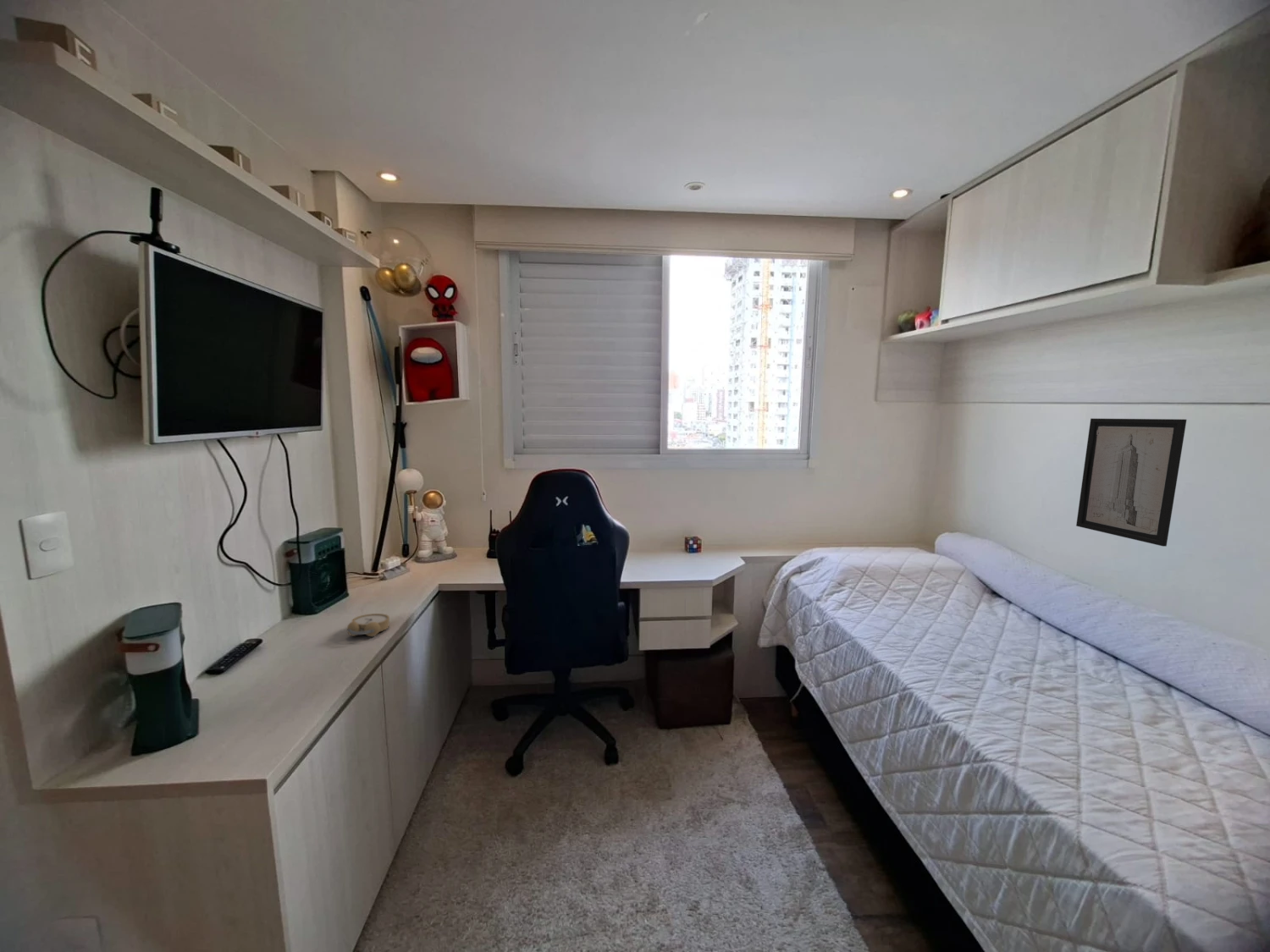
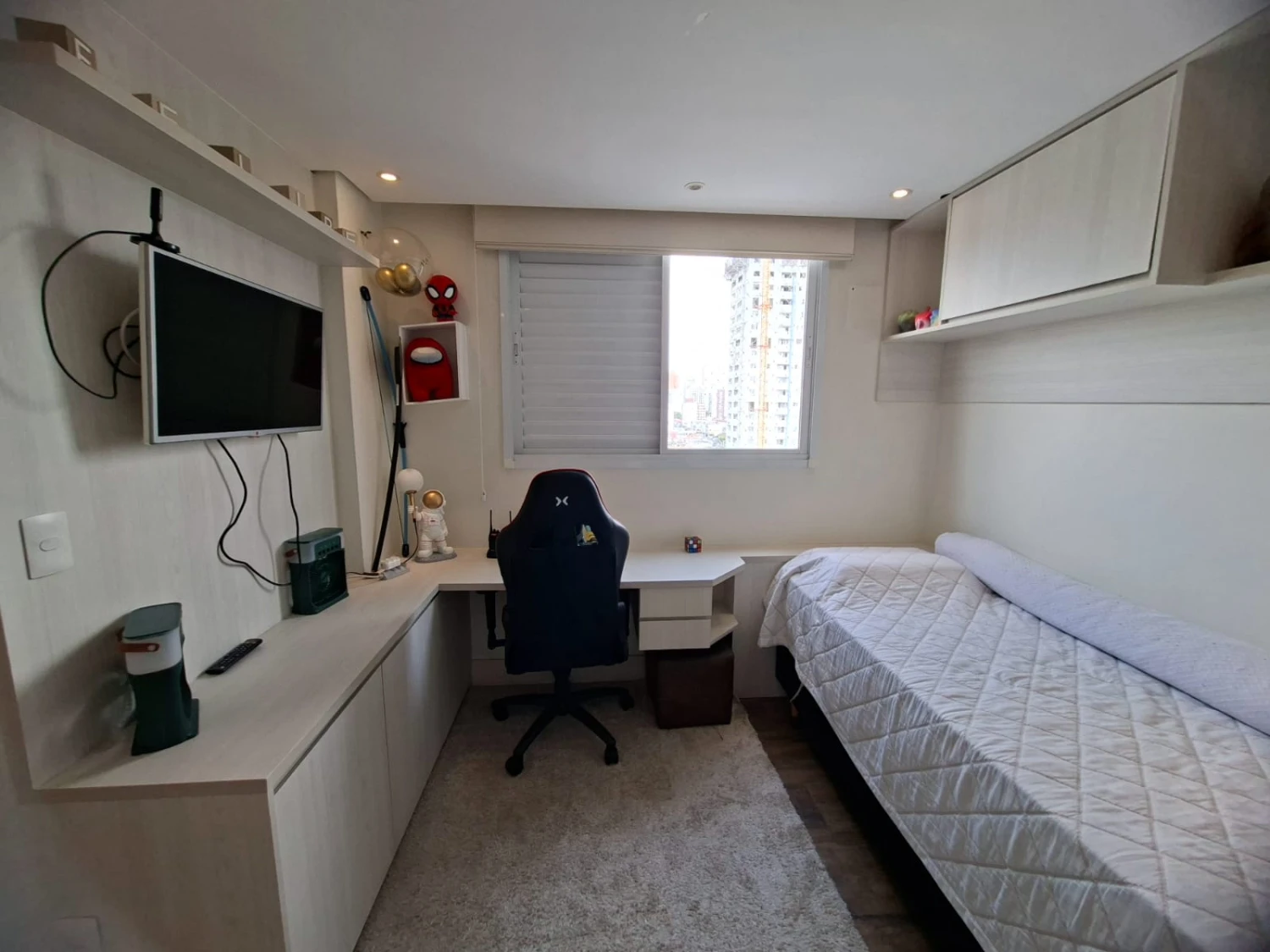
- alarm clock (367, 624)
- wall art (1125, 477)
